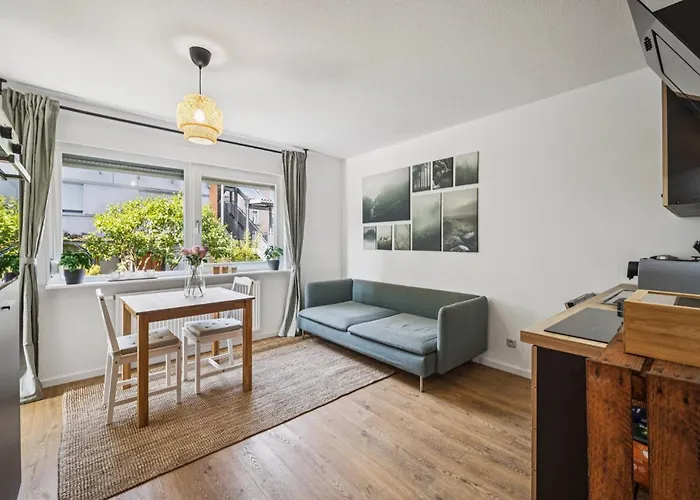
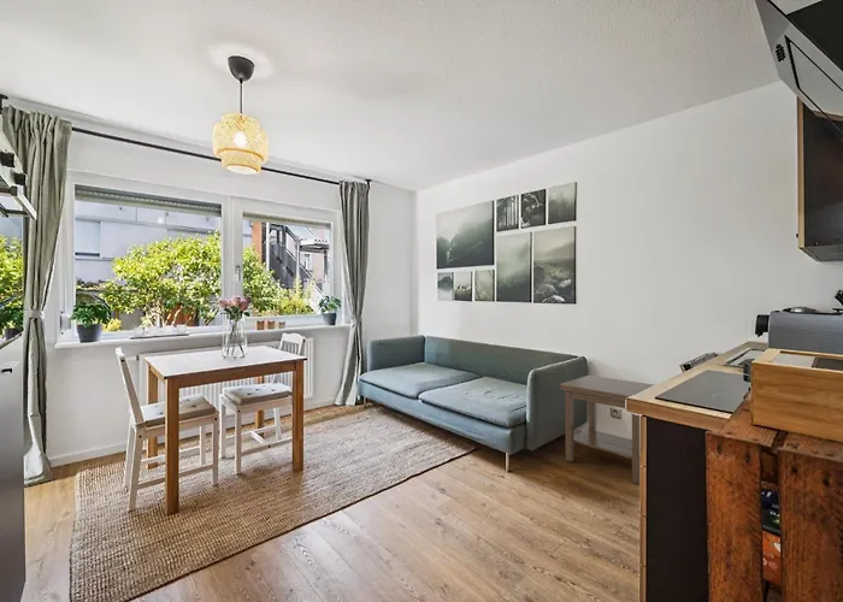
+ side table (609, 433)
